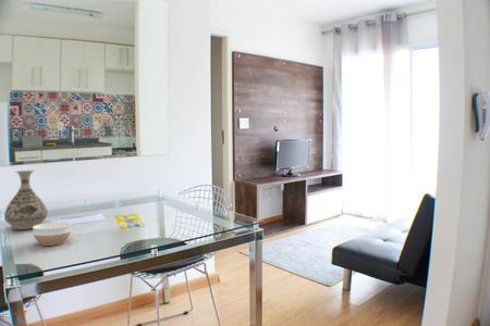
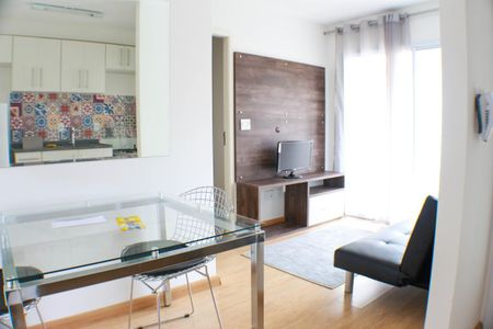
- bowl (52, 234)
- vase (25, 198)
